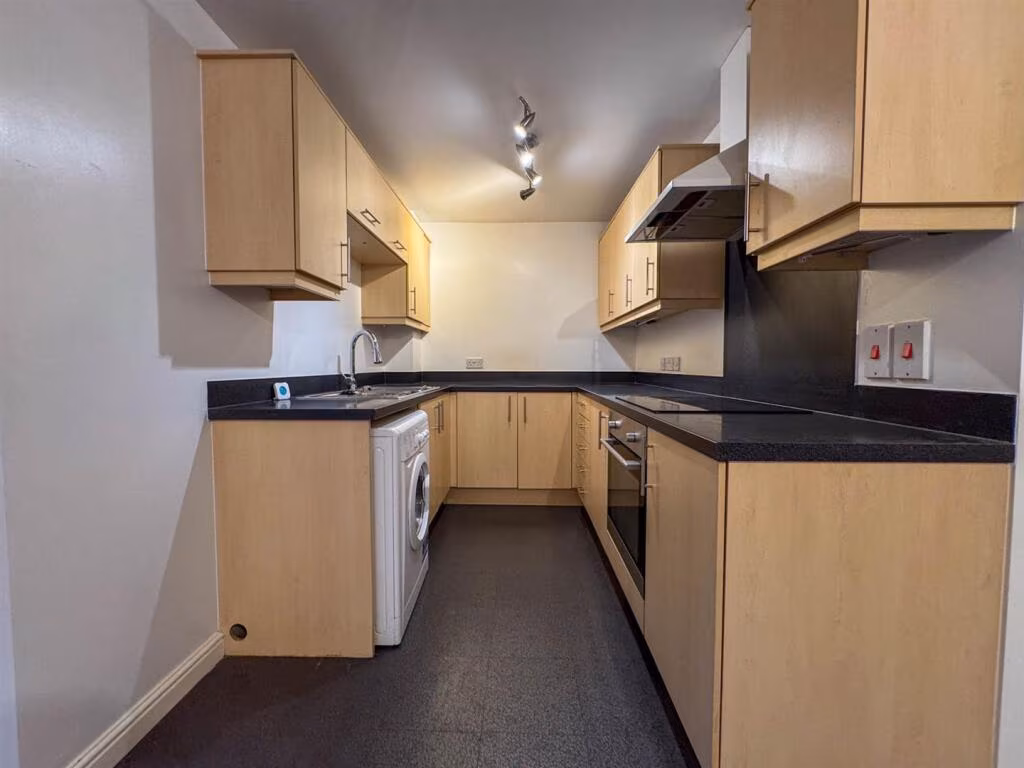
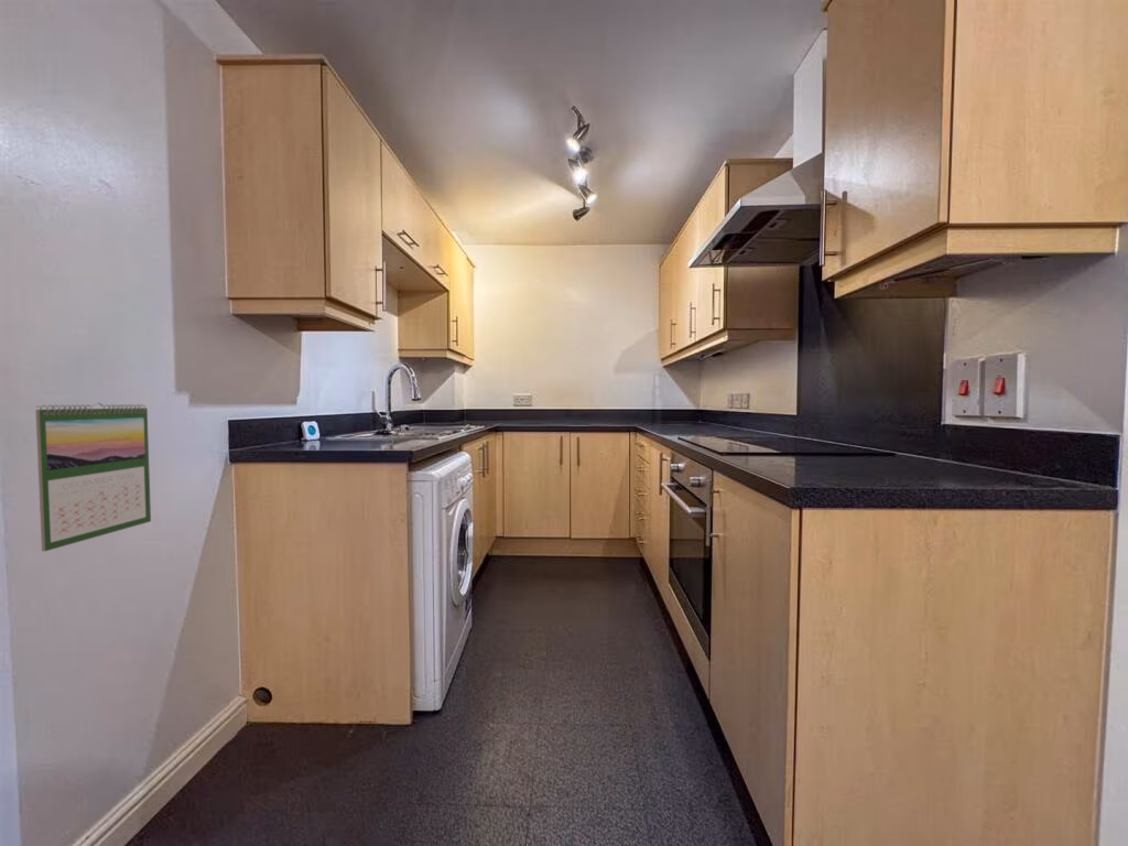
+ calendar (99, 468)
